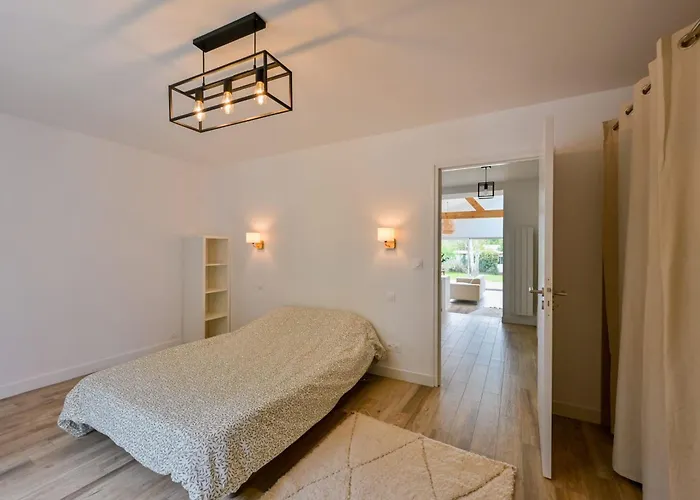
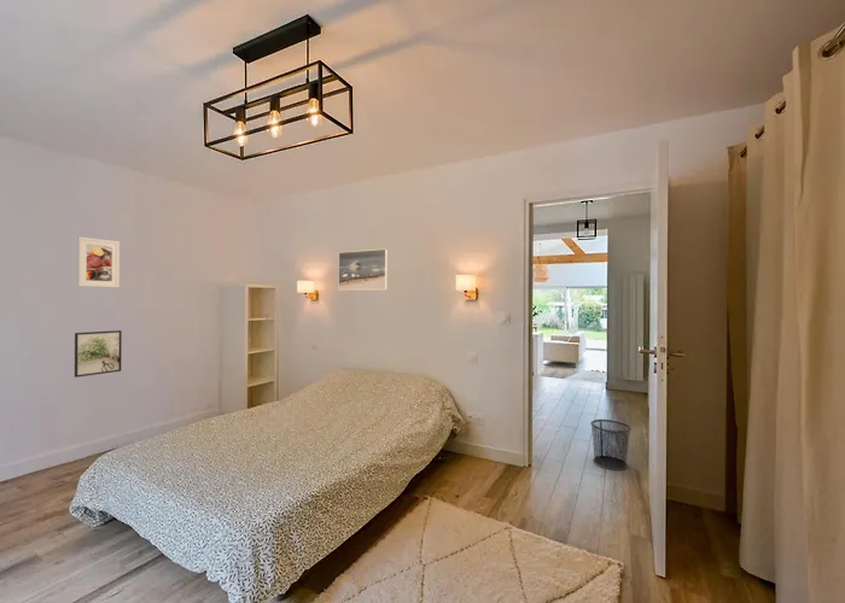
+ waste bin (610, 444)
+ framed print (362, 270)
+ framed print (99, 263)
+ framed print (98, 352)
